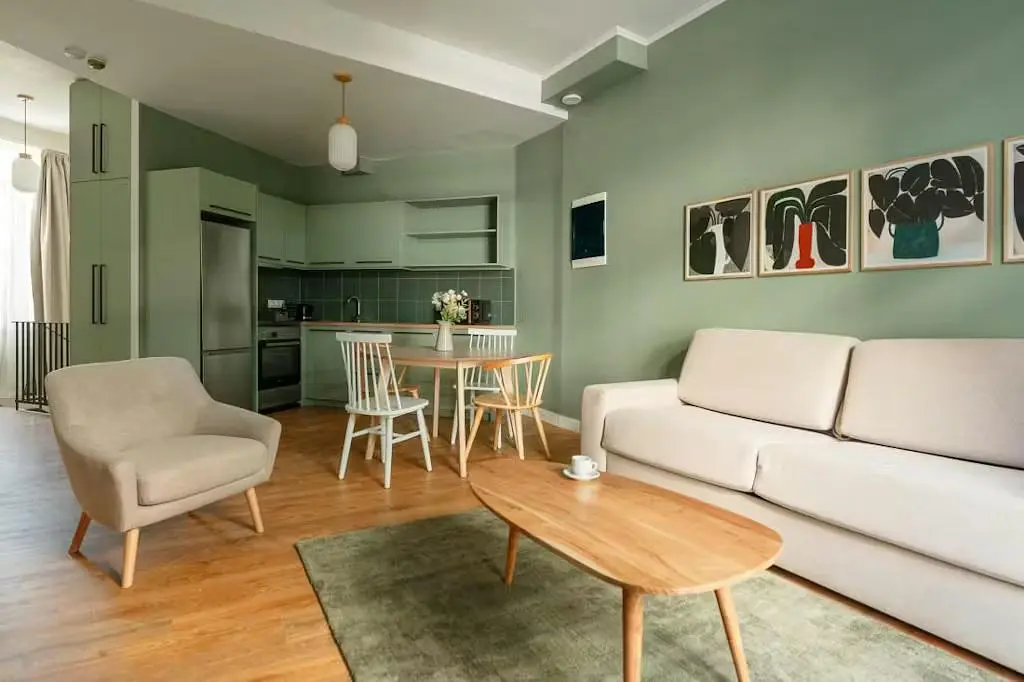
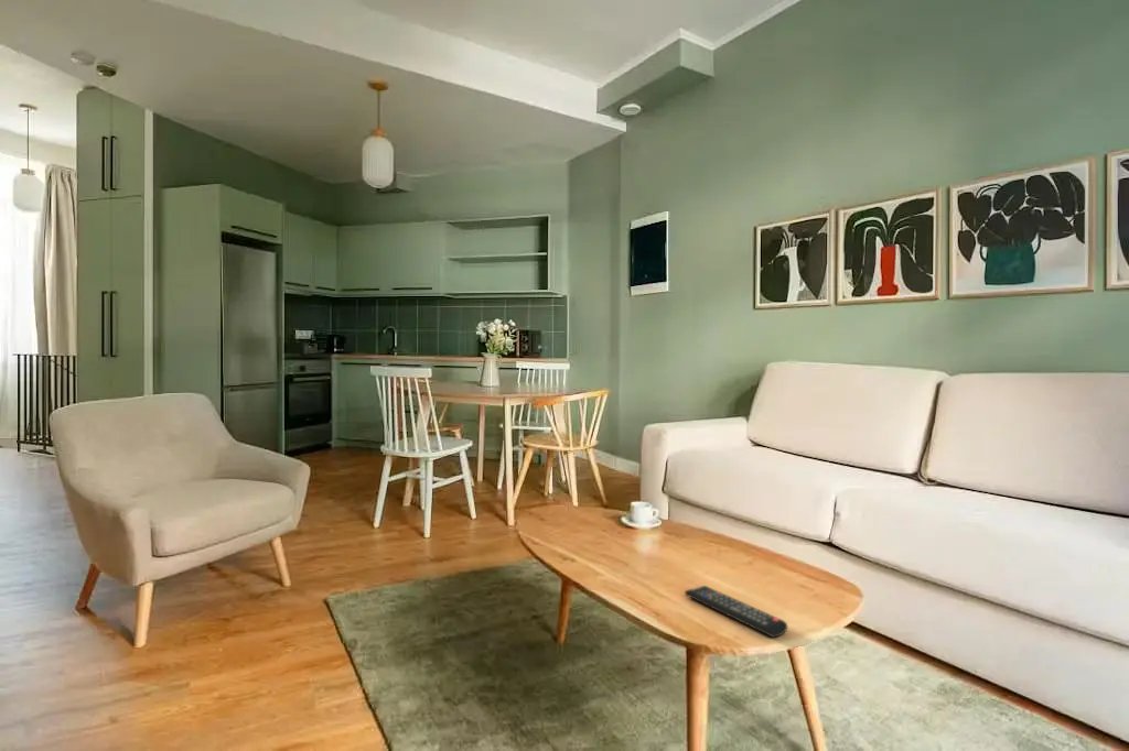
+ remote control (732, 609)
